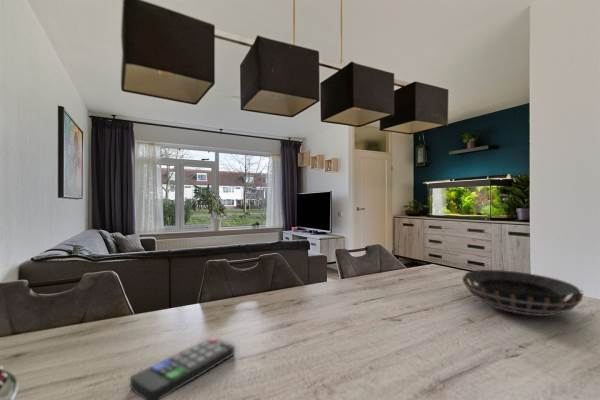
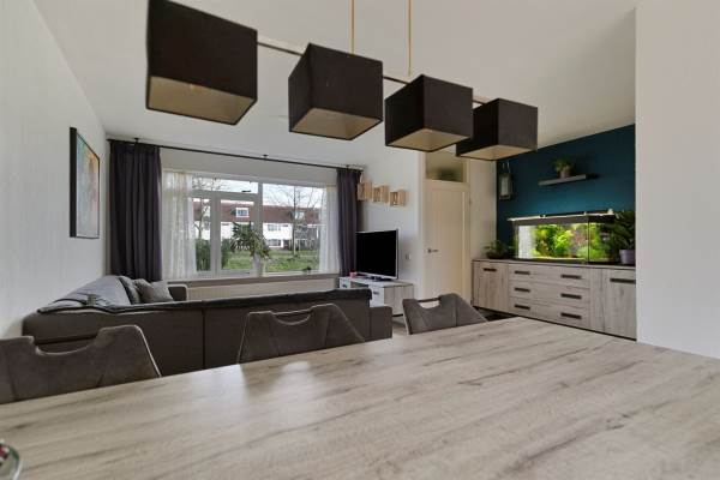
- decorative bowl (518, 294)
- remote control (187, 363)
